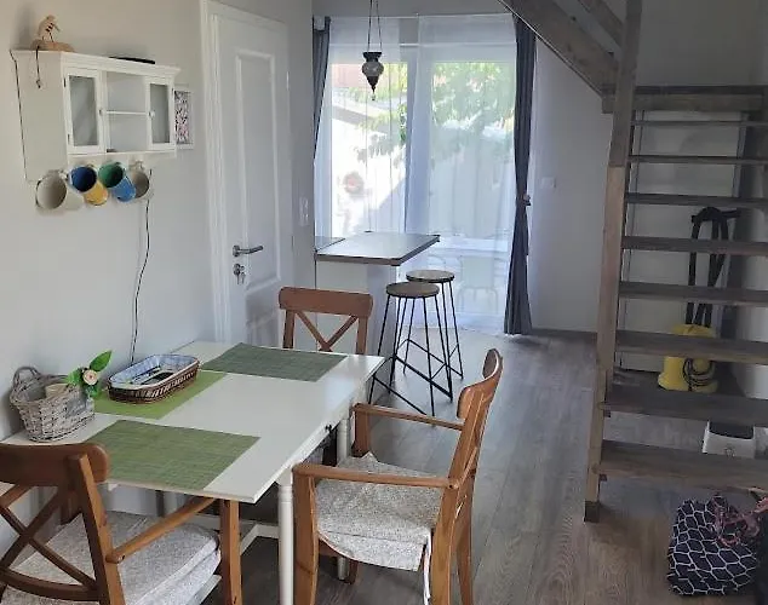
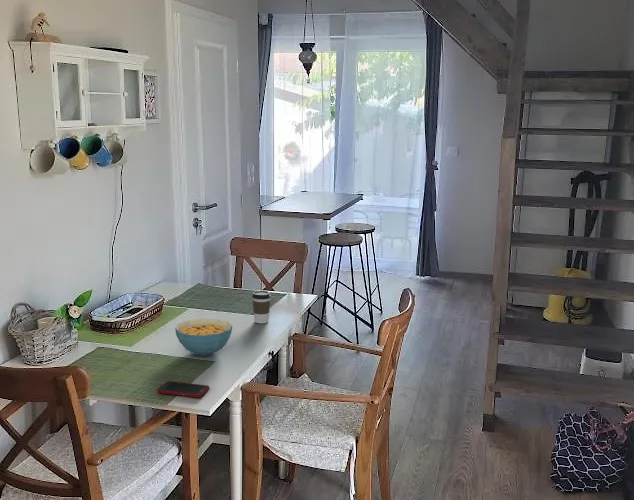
+ cereal bowl (204, 339)
+ cell phone (183, 389)
+ coffee cup (261, 307)
